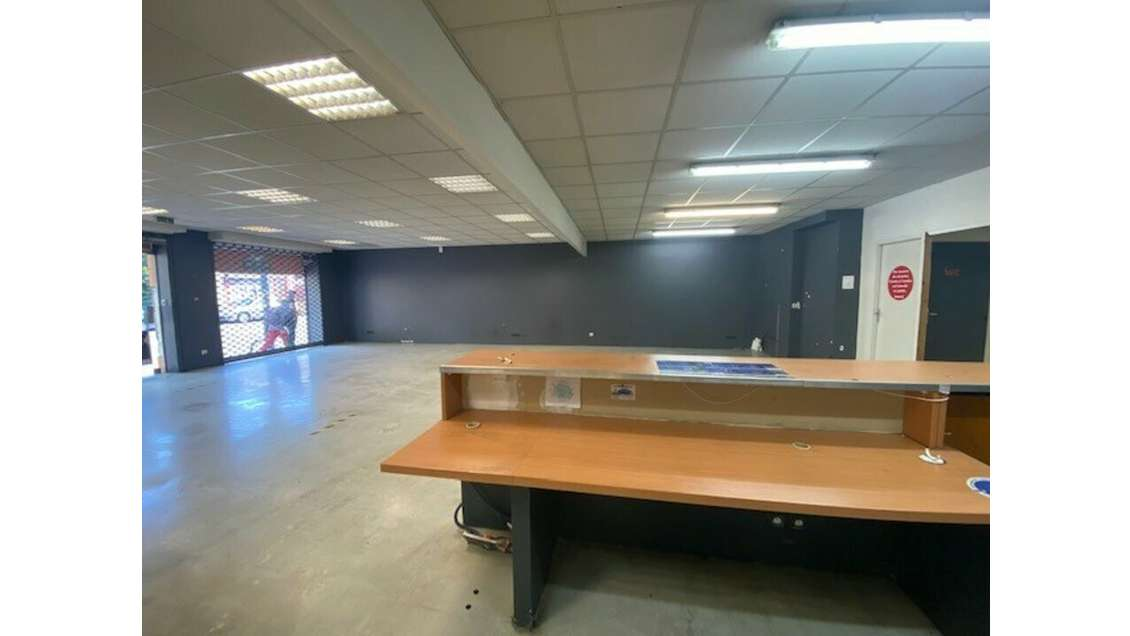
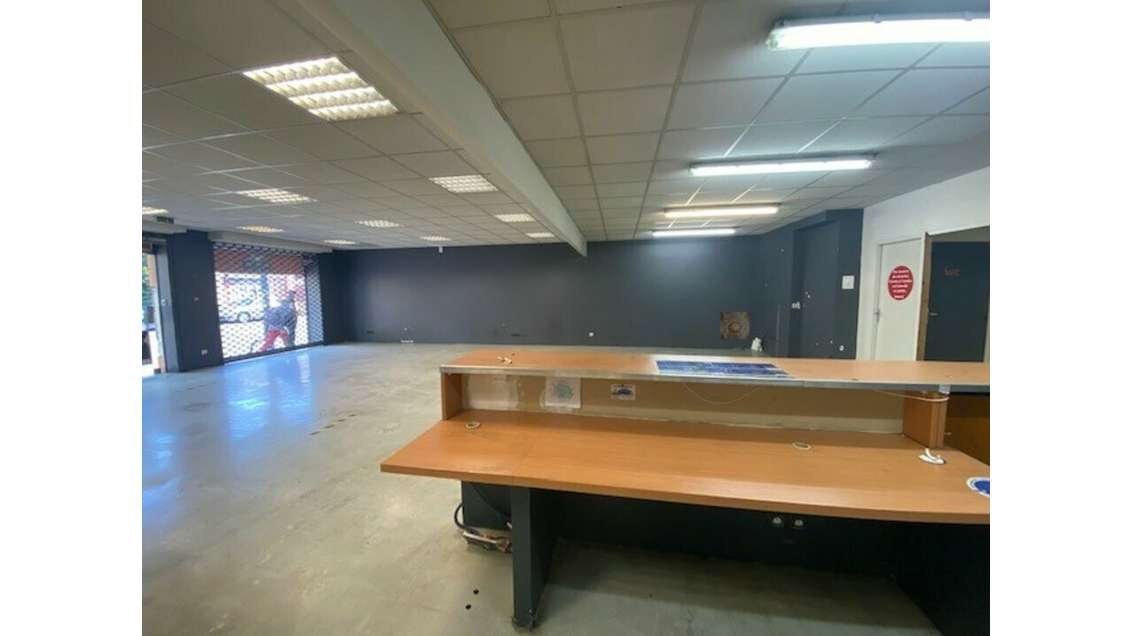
+ wall art (734, 325)
